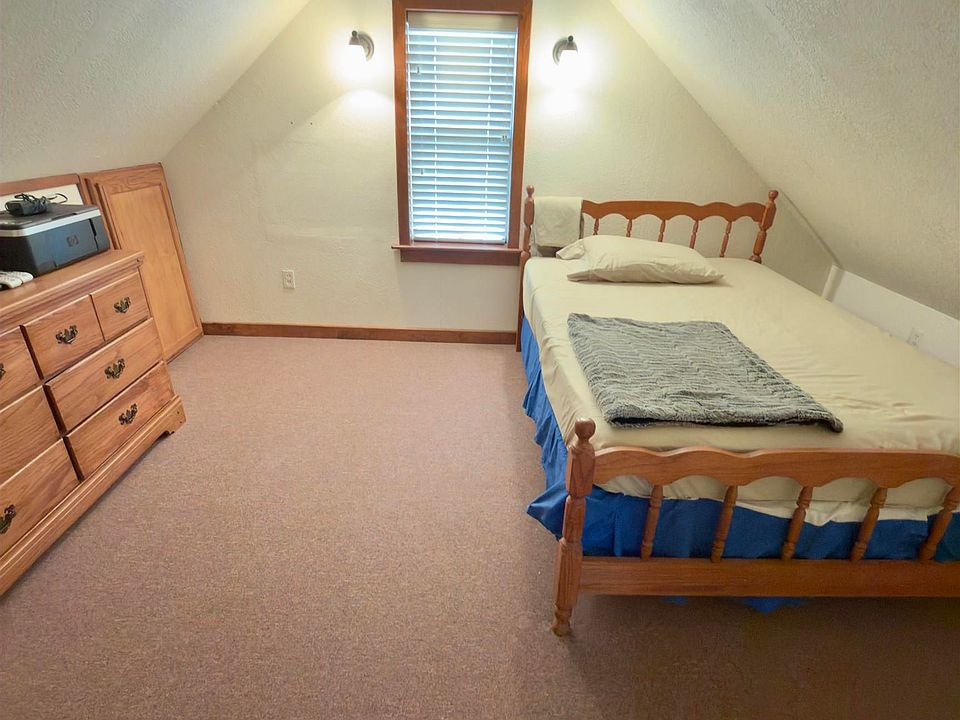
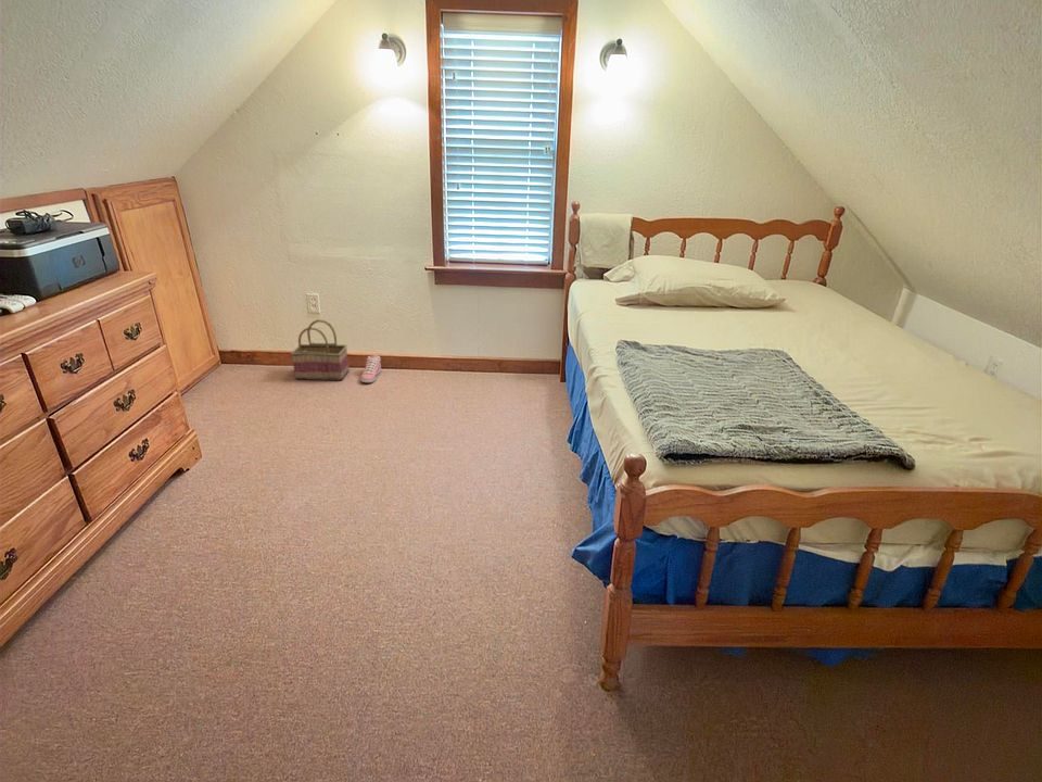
+ sneaker (370, 367)
+ basket (319, 350)
